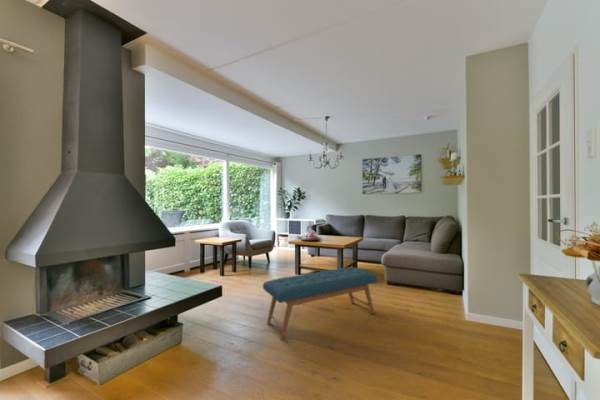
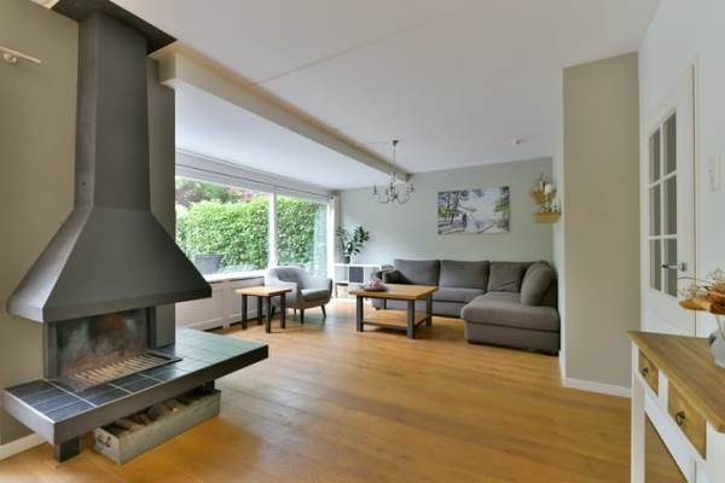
- bench (322, 297)
